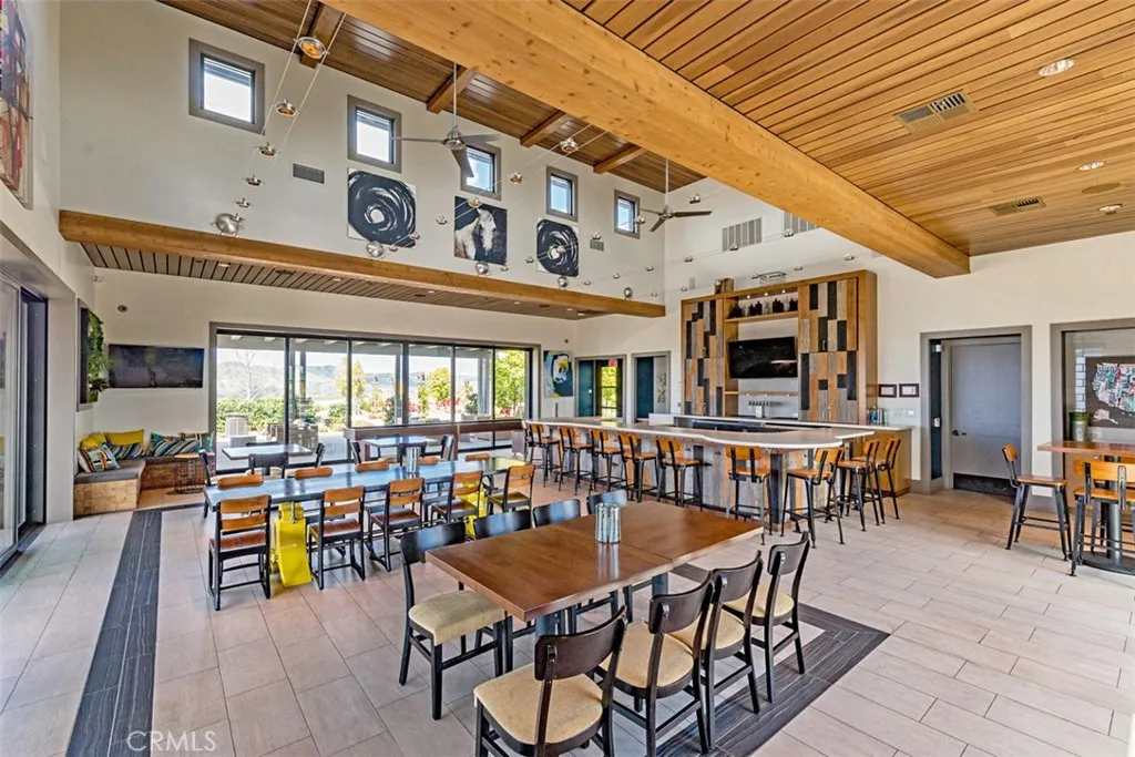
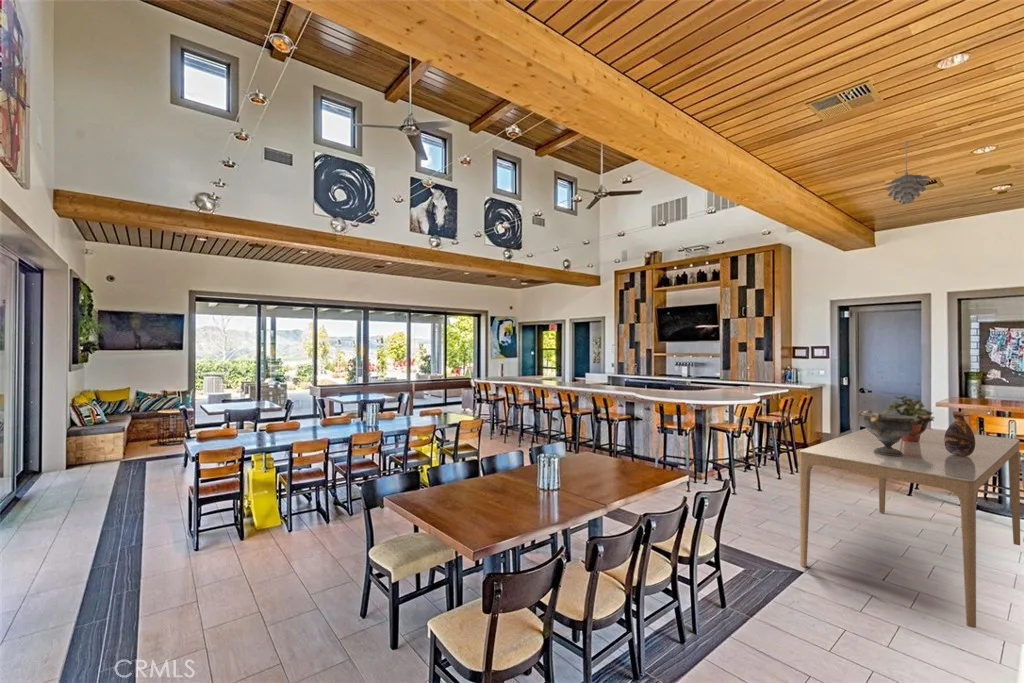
+ vase (959, 433)
+ potted plant (911, 416)
+ decorative bowl (882, 431)
+ pendant light (906, 172)
+ dining table (916, 483)
